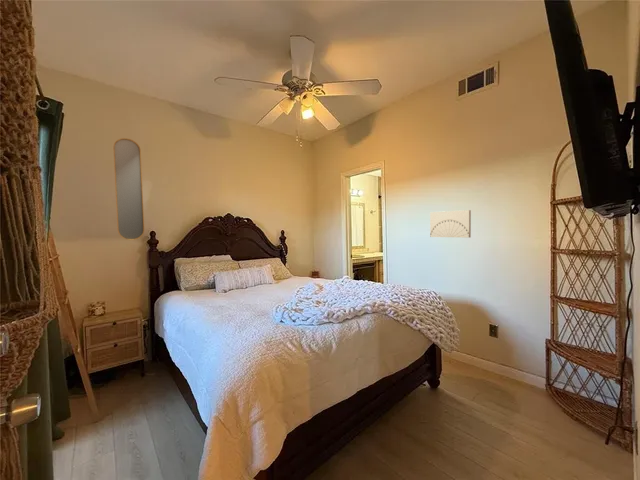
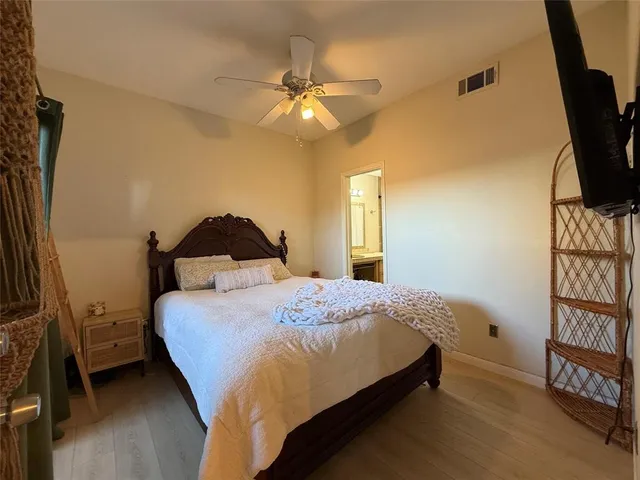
- home mirror (129, 189)
- wall art (449, 224)
